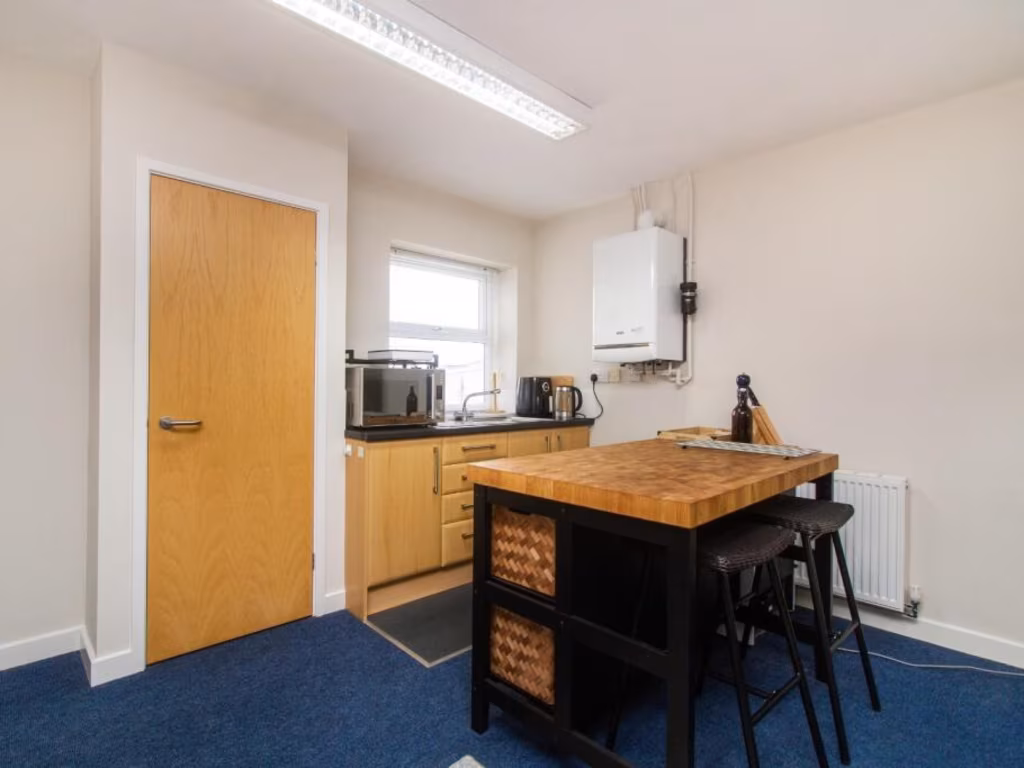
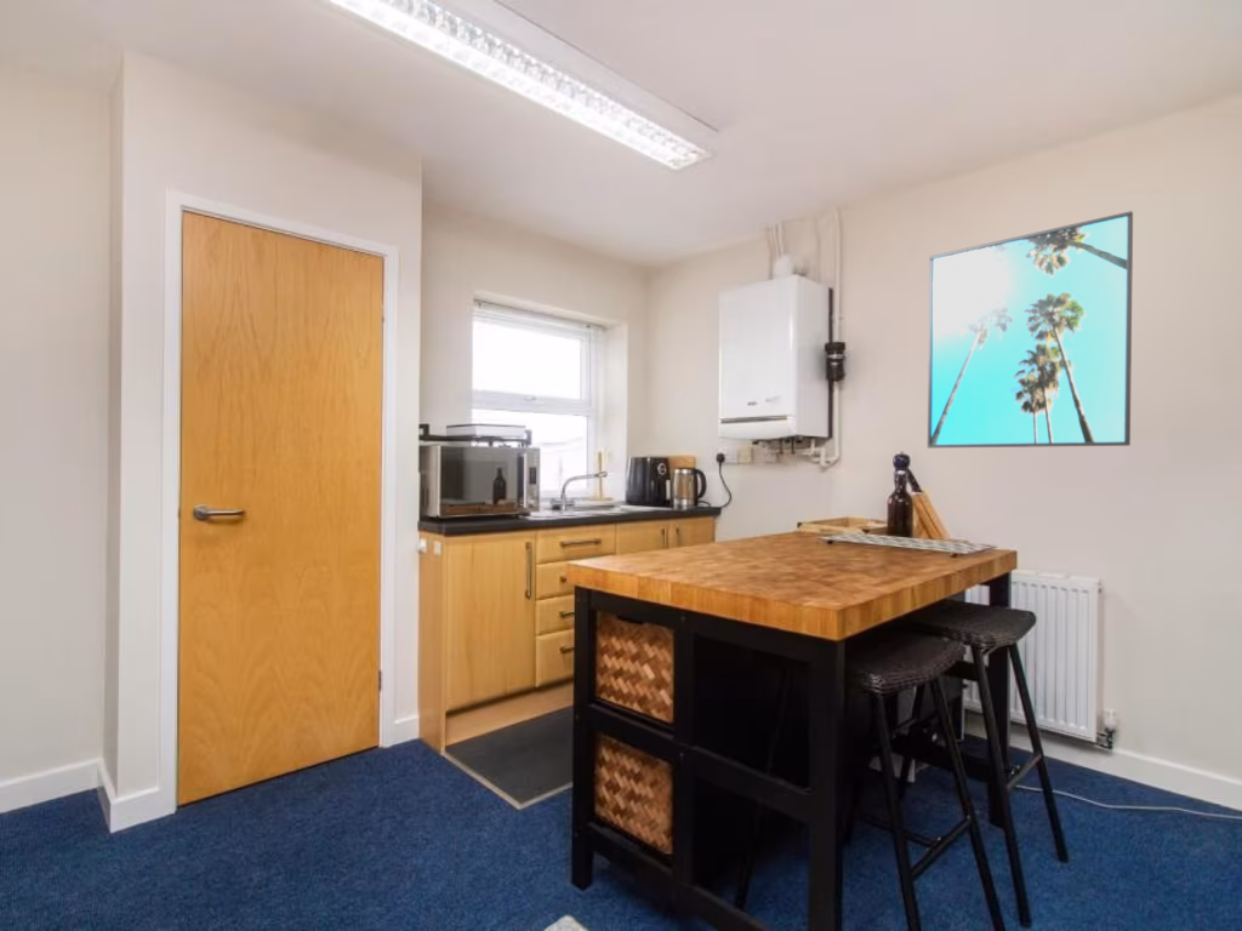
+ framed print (1019, 341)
